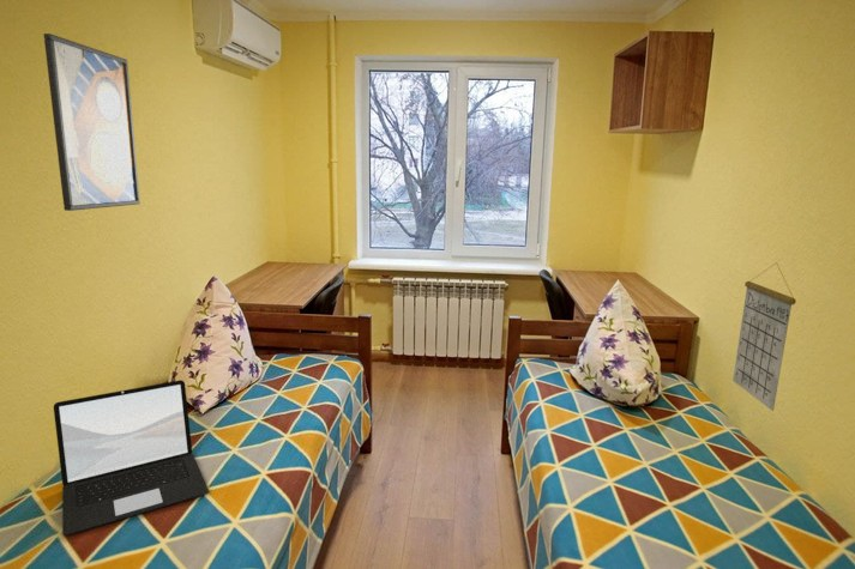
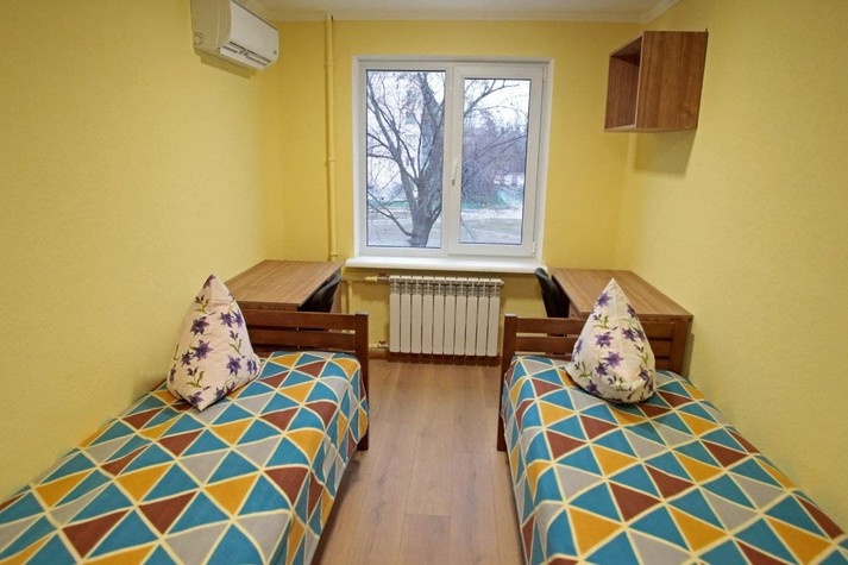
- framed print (97, 129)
- calendar (761, 329)
- laptop (131, 448)
